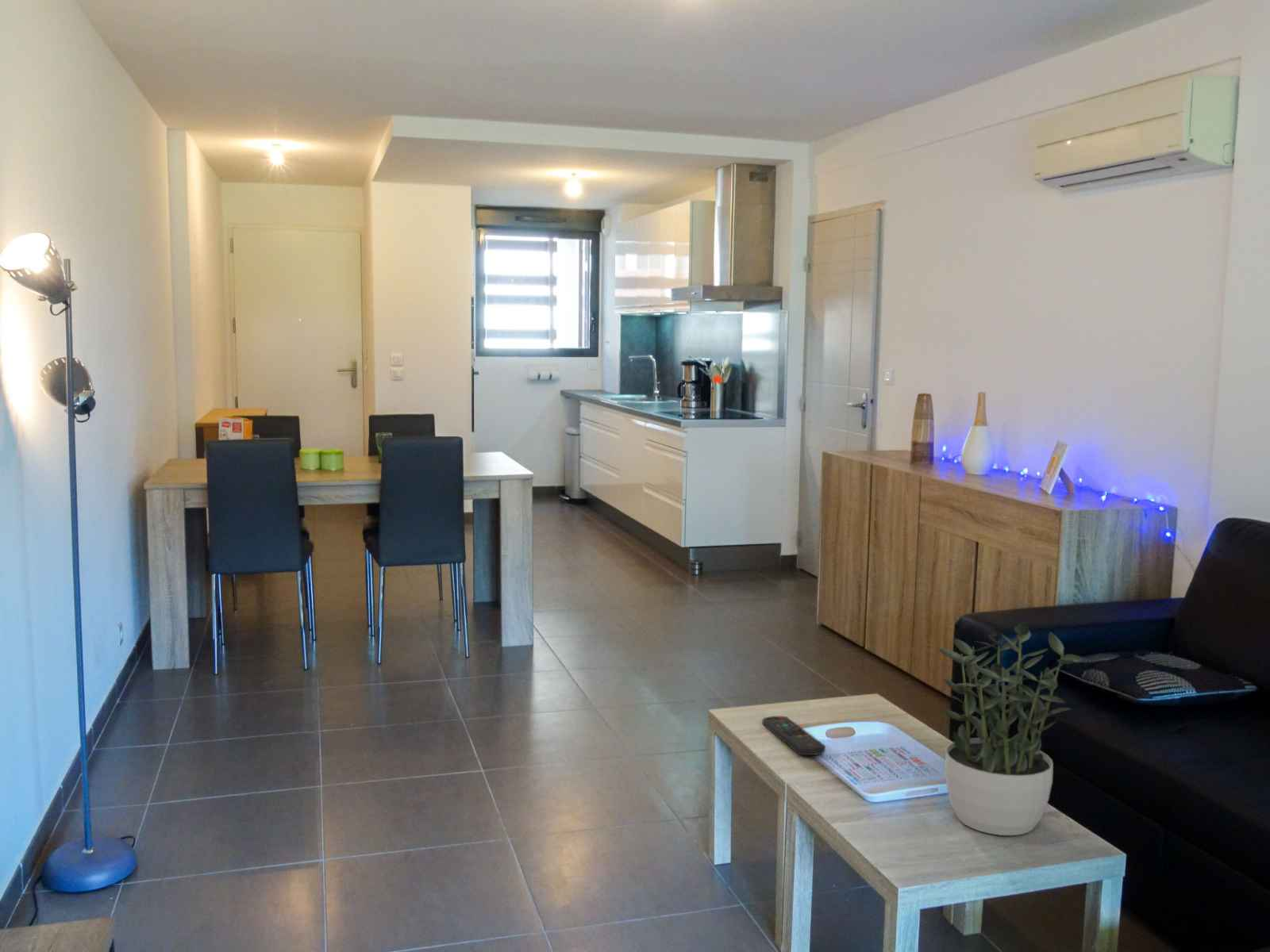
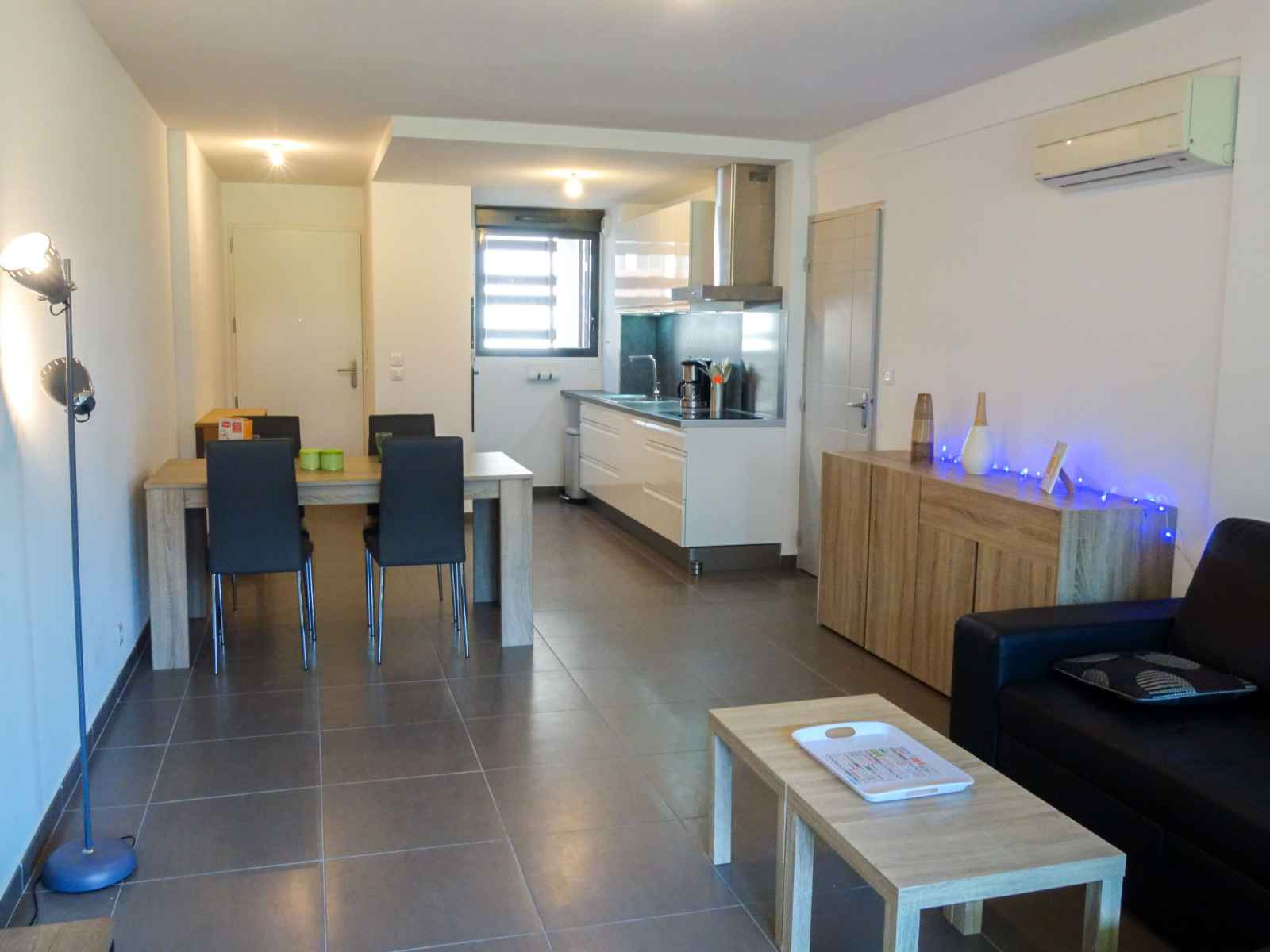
- remote control (792, 734)
- potted plant (1007, 724)
